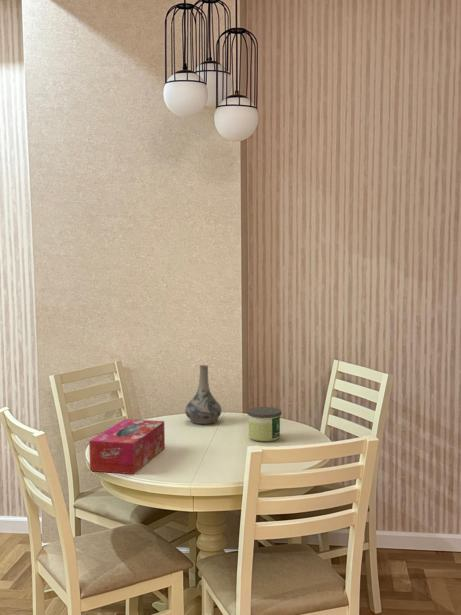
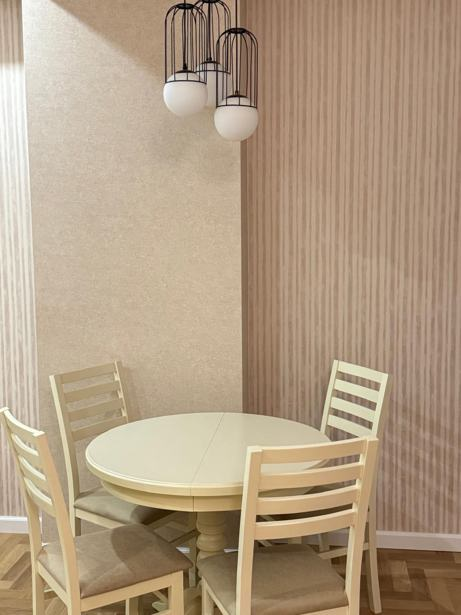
- decorative vase (203, 393)
- candle (264, 424)
- tissue box (129, 444)
